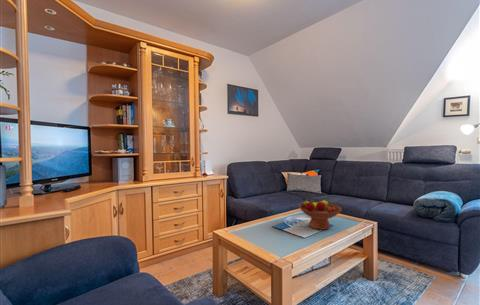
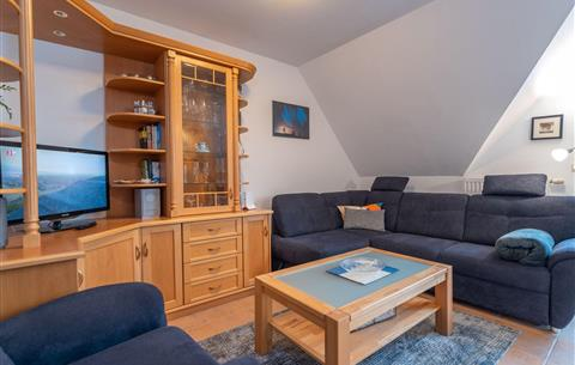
- fruit bowl (319, 213)
